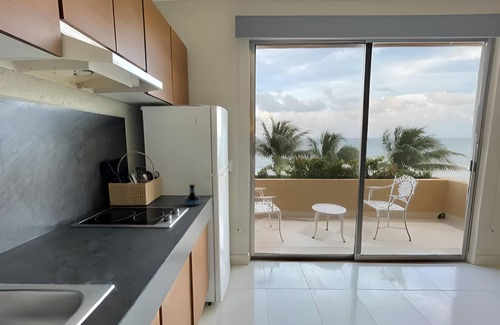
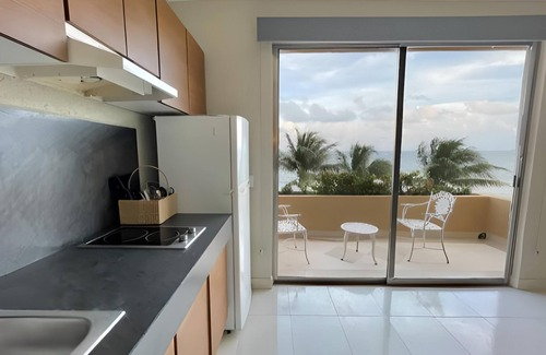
- tequila bottle (192, 194)
